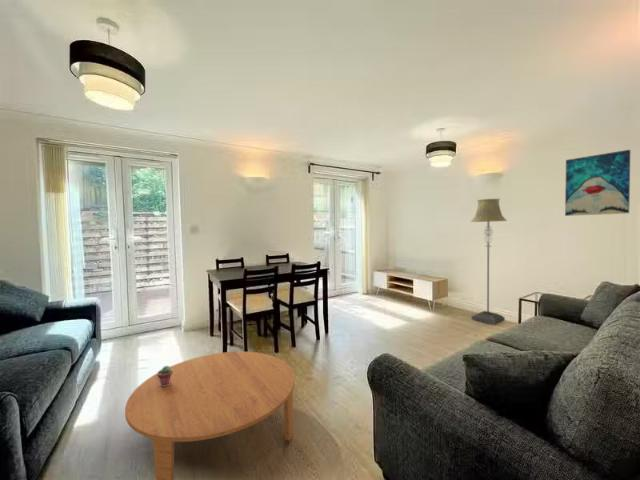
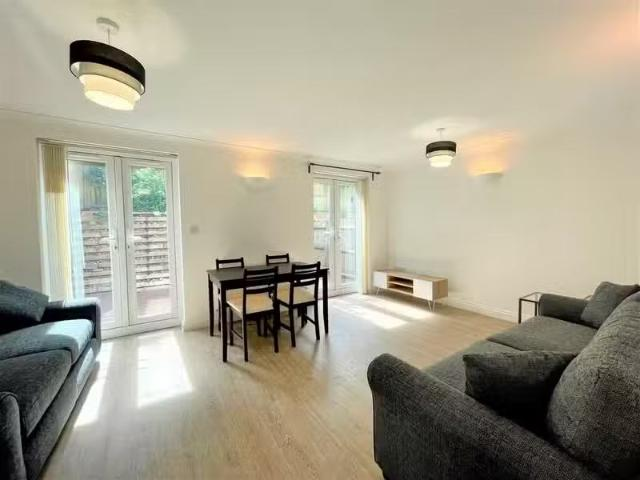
- floor lamp (488, 260)
- potted succulent (165, 374)
- coffee table (217, 405)
- wall art (595, 185)
